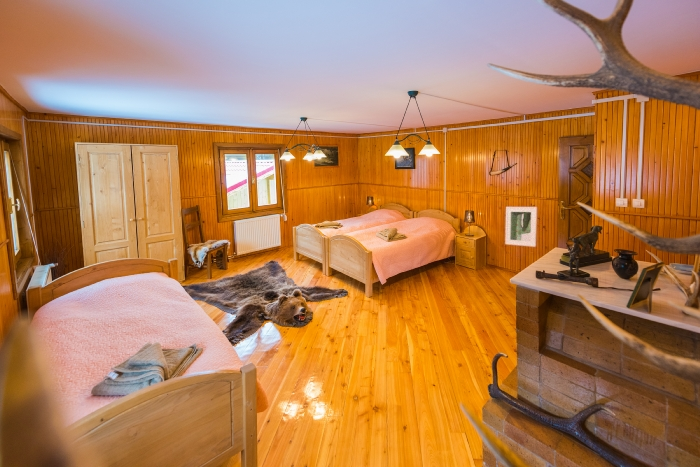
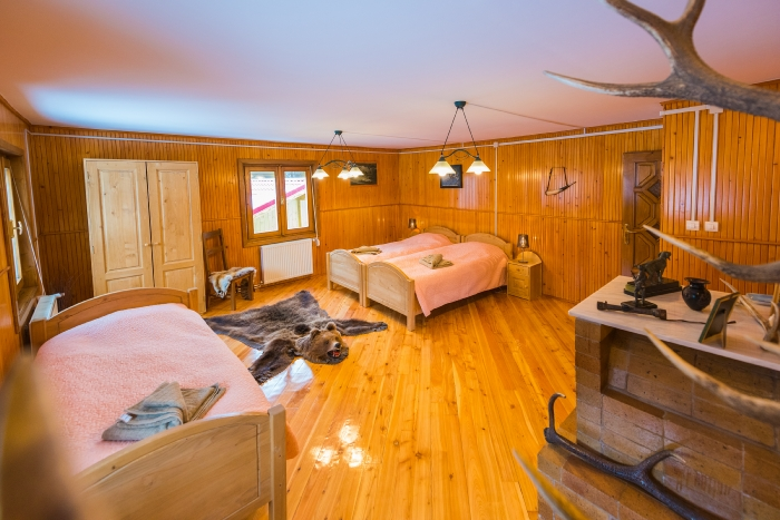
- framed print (520, 226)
